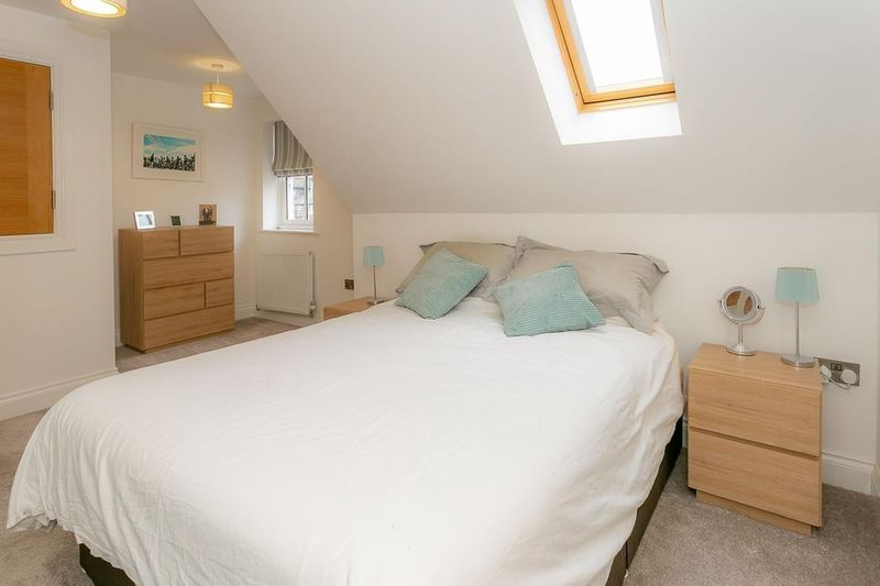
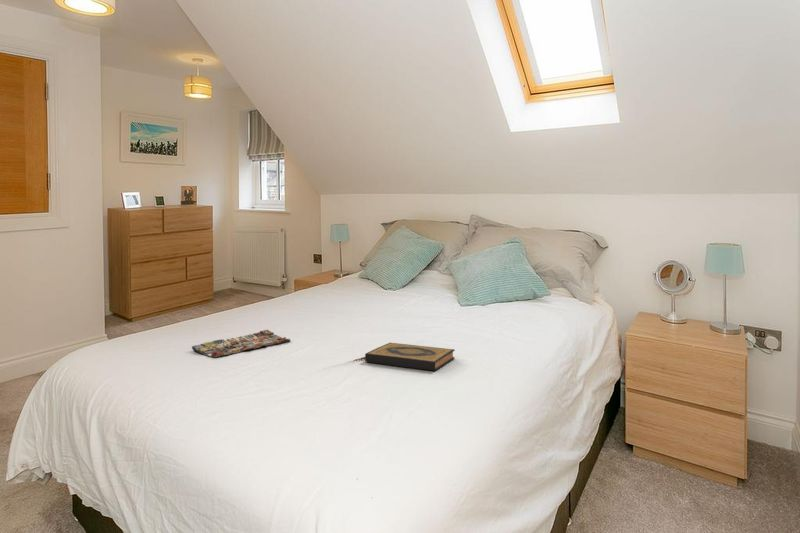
+ magazine (244, 342)
+ hardback book (410, 355)
